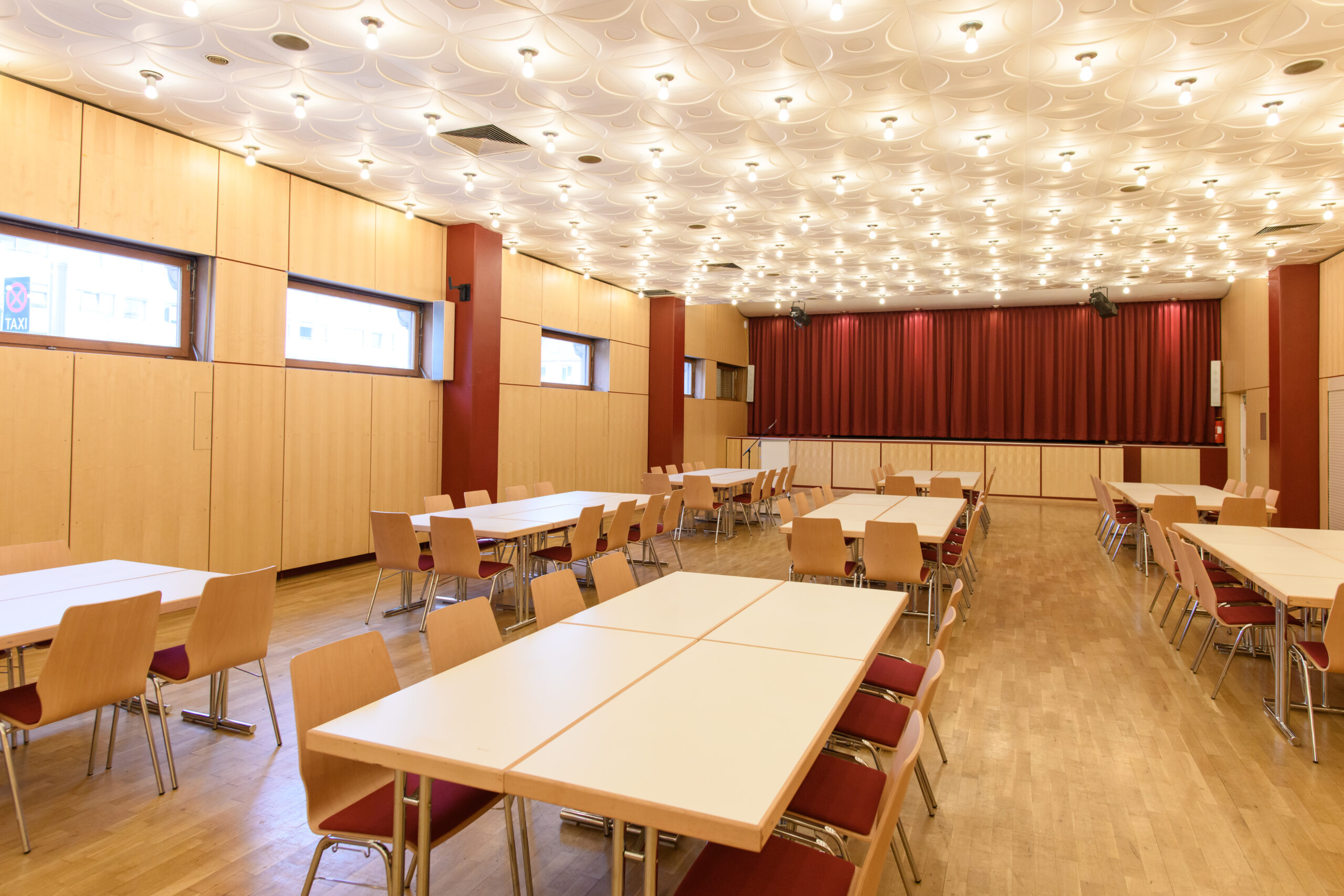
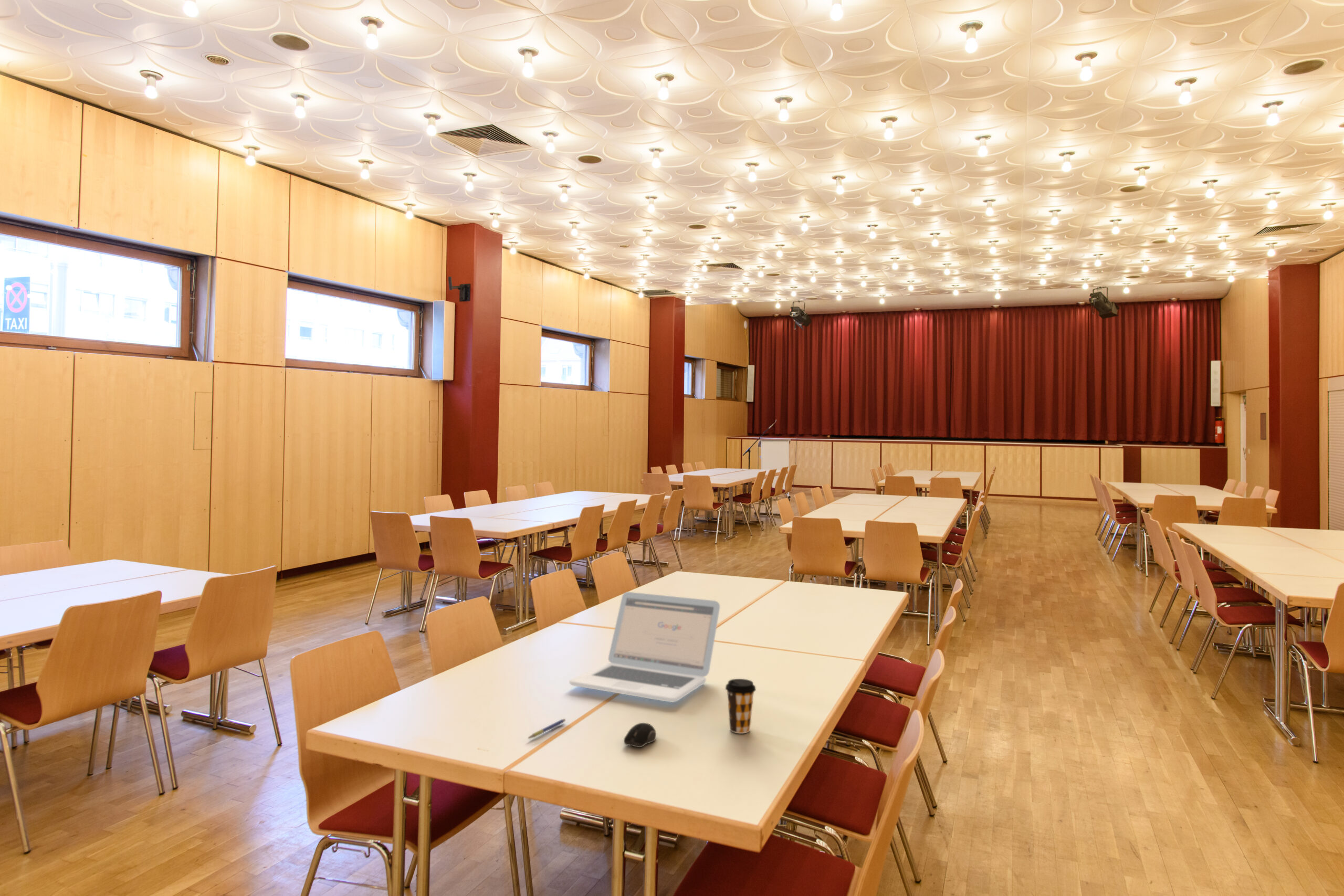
+ laptop (646, 642)
+ coffee cup (740, 706)
+ pen (547, 729)
+ computer mouse (640, 732)
